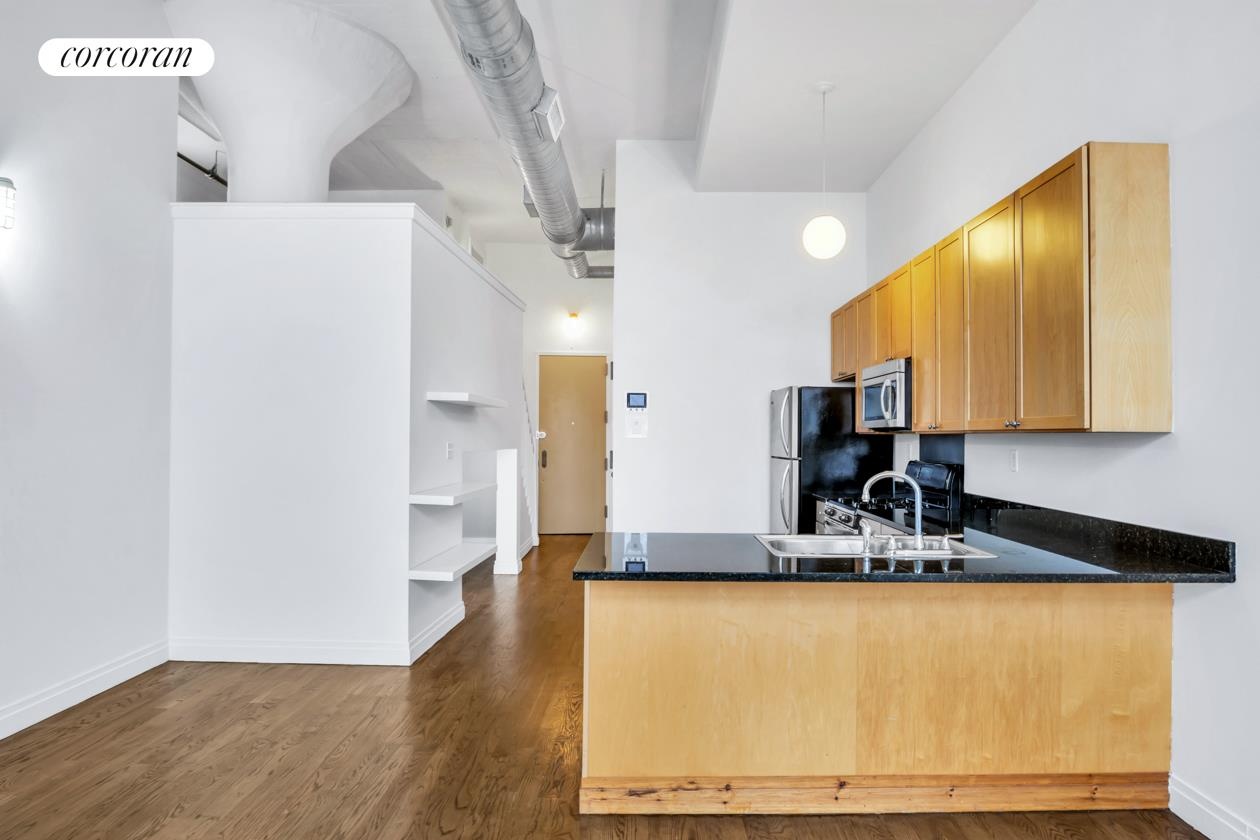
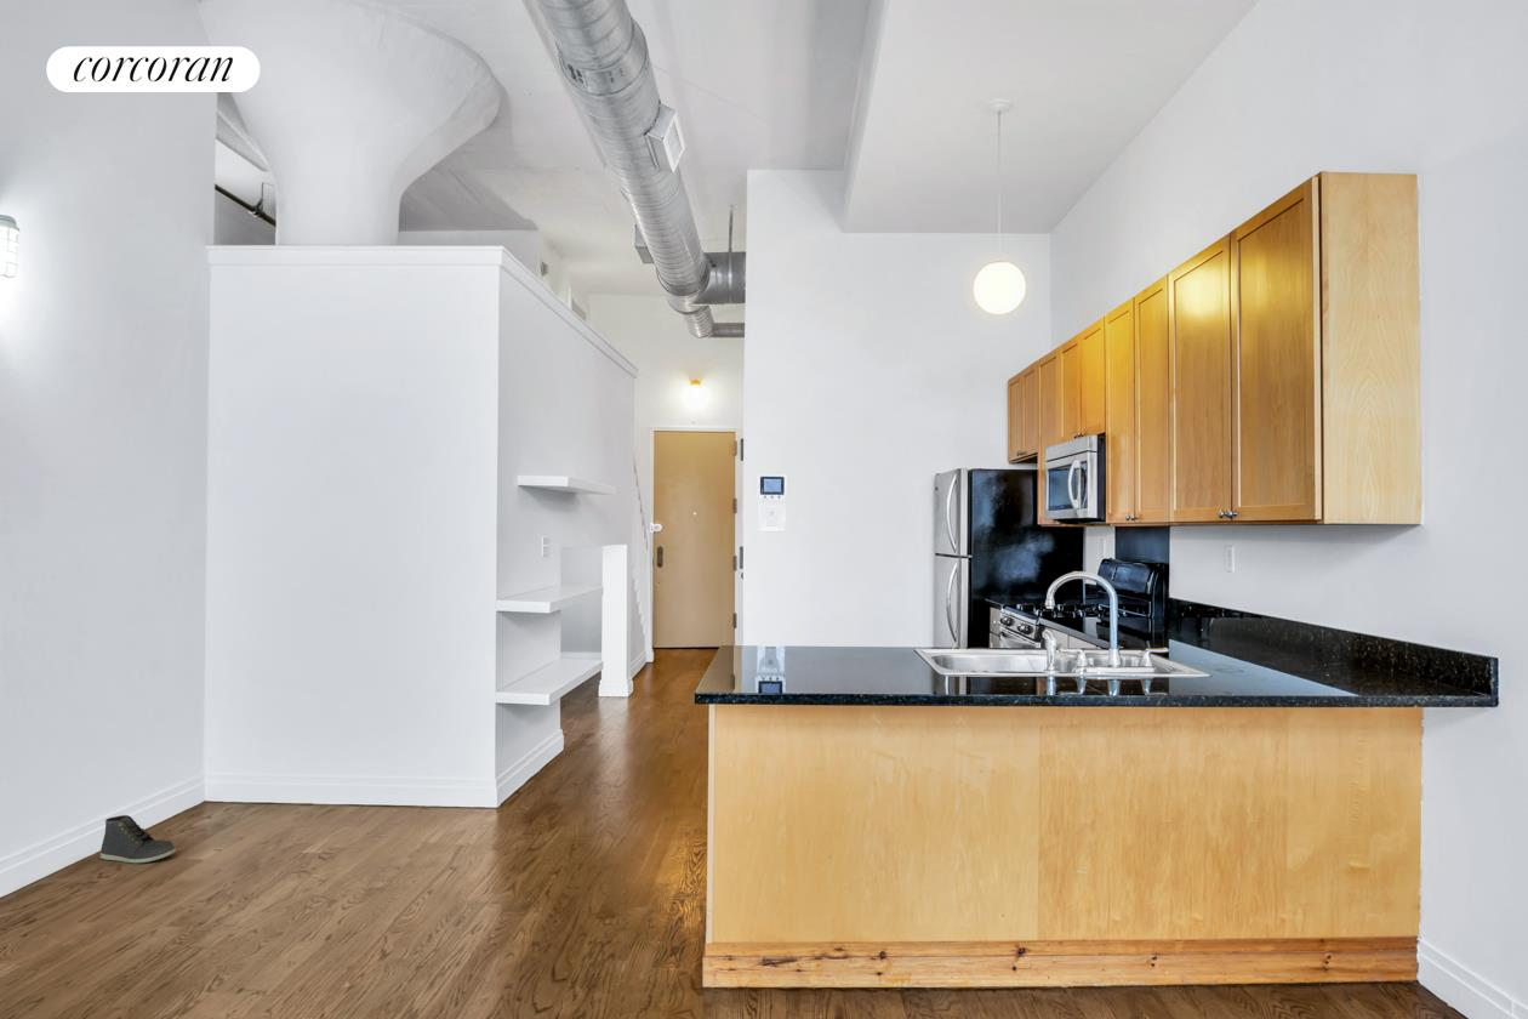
+ sneaker (136, 837)
